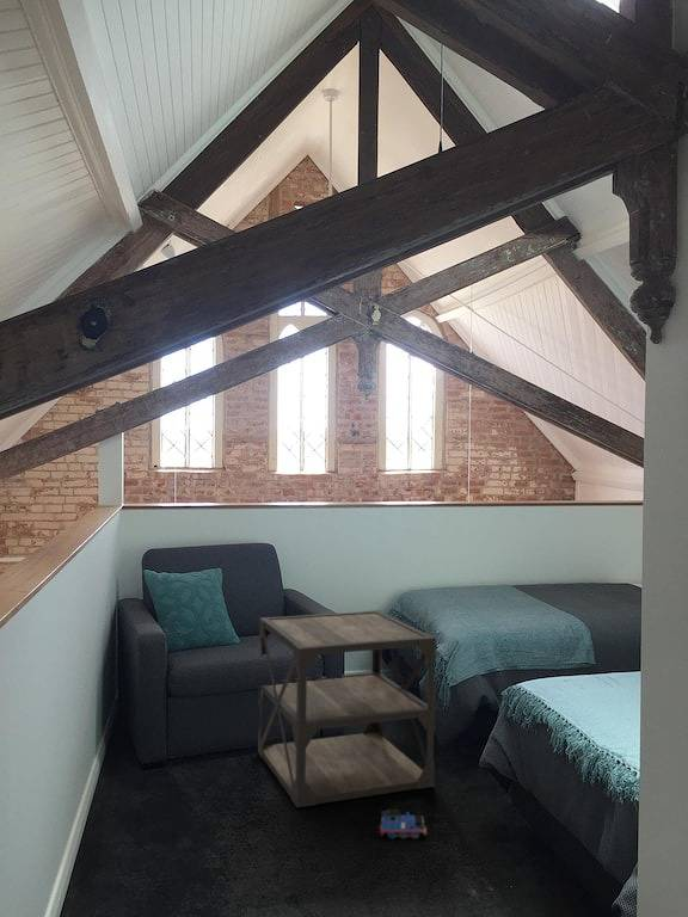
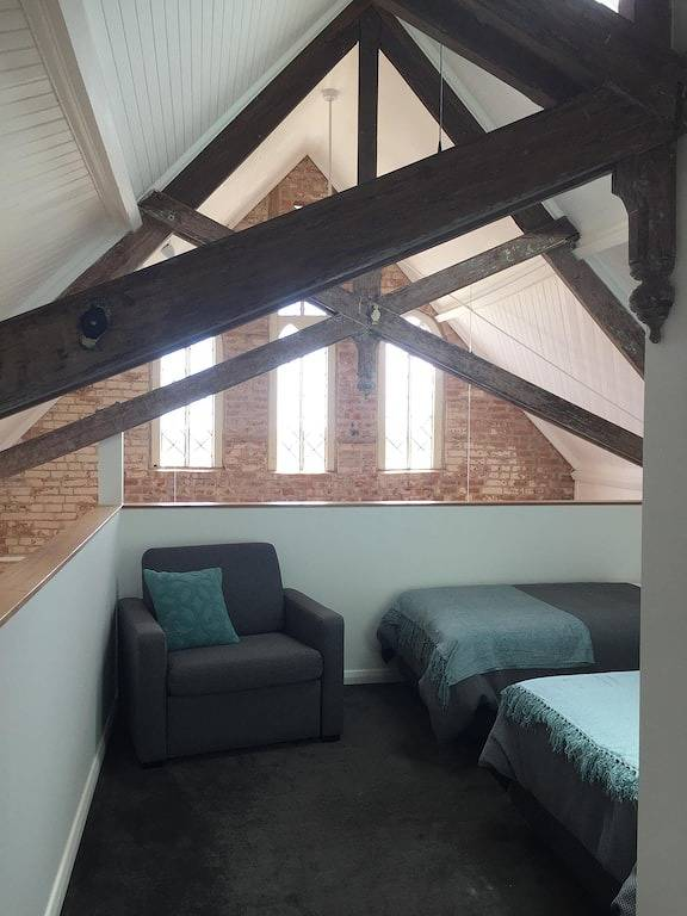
- side table (342, 697)
- toy train (403, 823)
